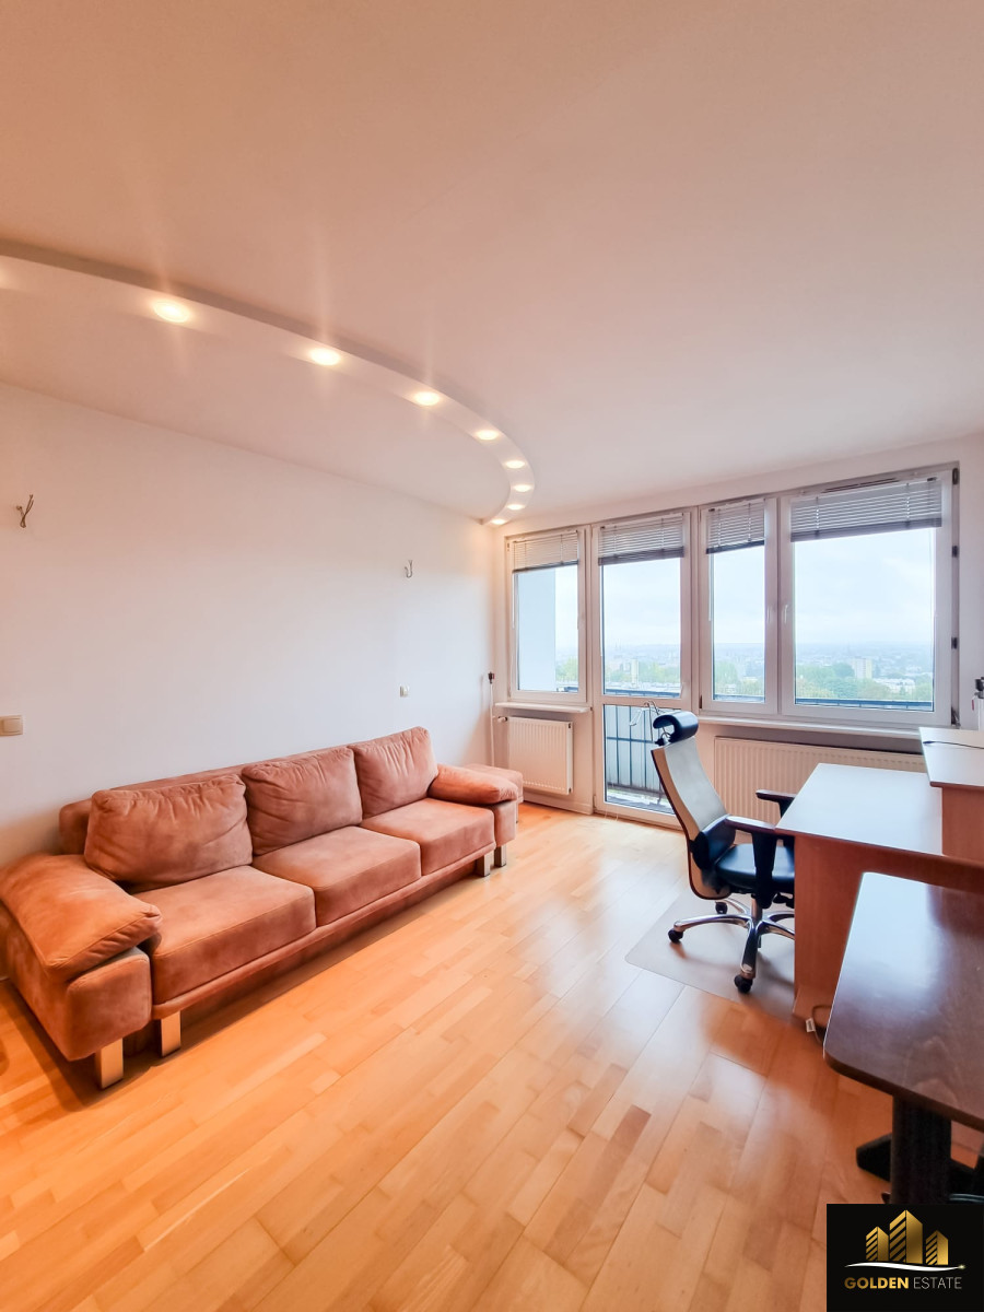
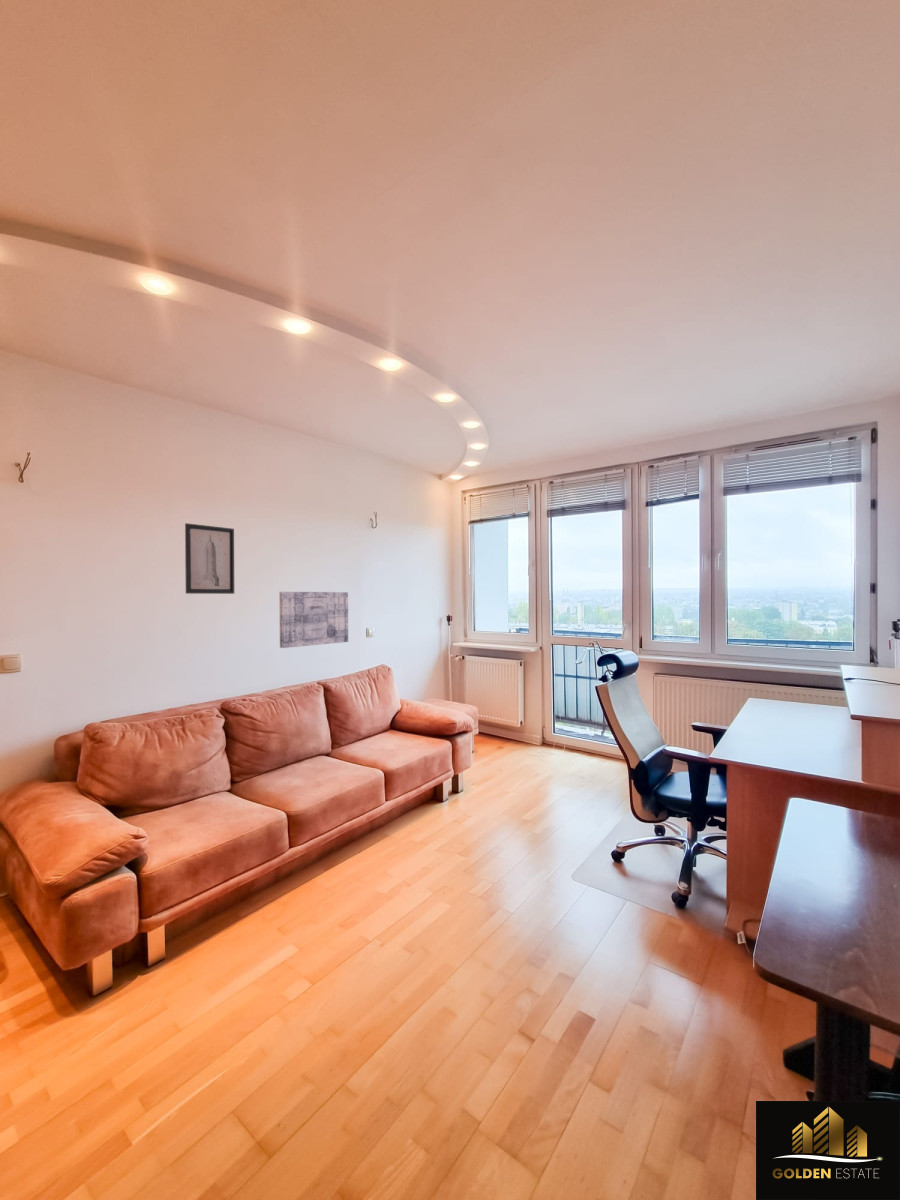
+ wall art (210, 559)
+ wall art (315, 618)
